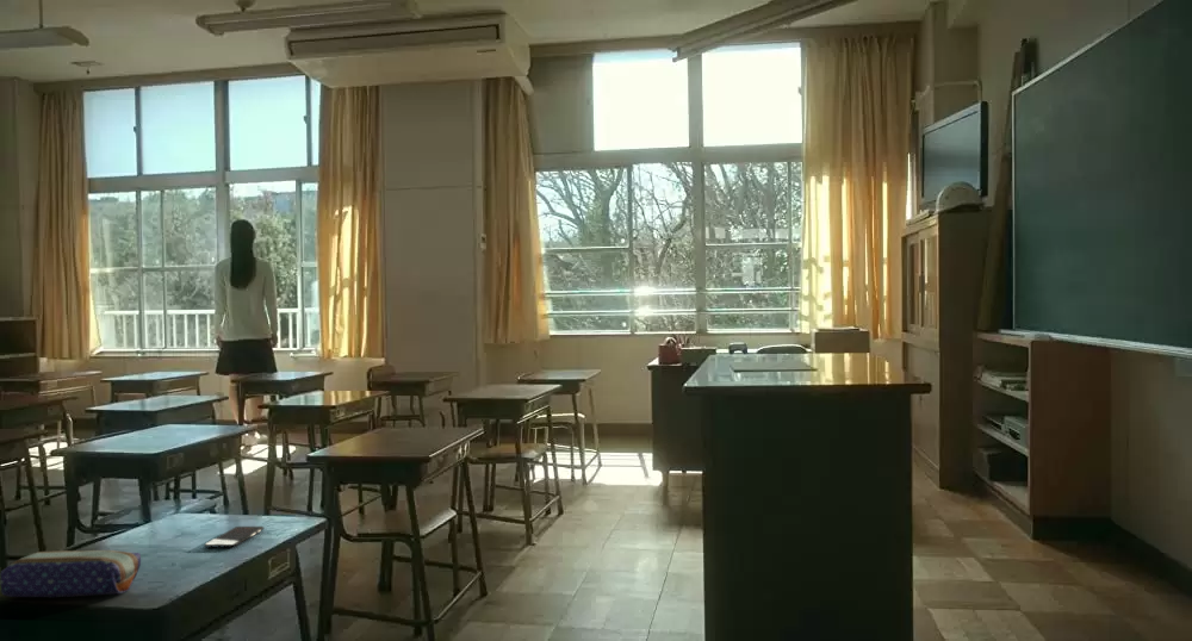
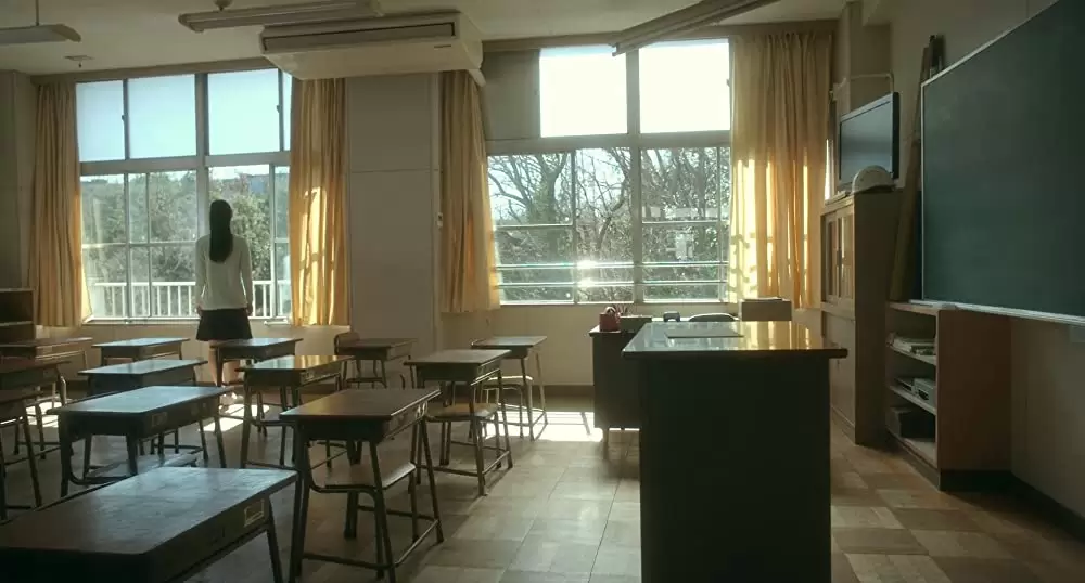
- pencil case (72, 572)
- smartphone (235, 536)
